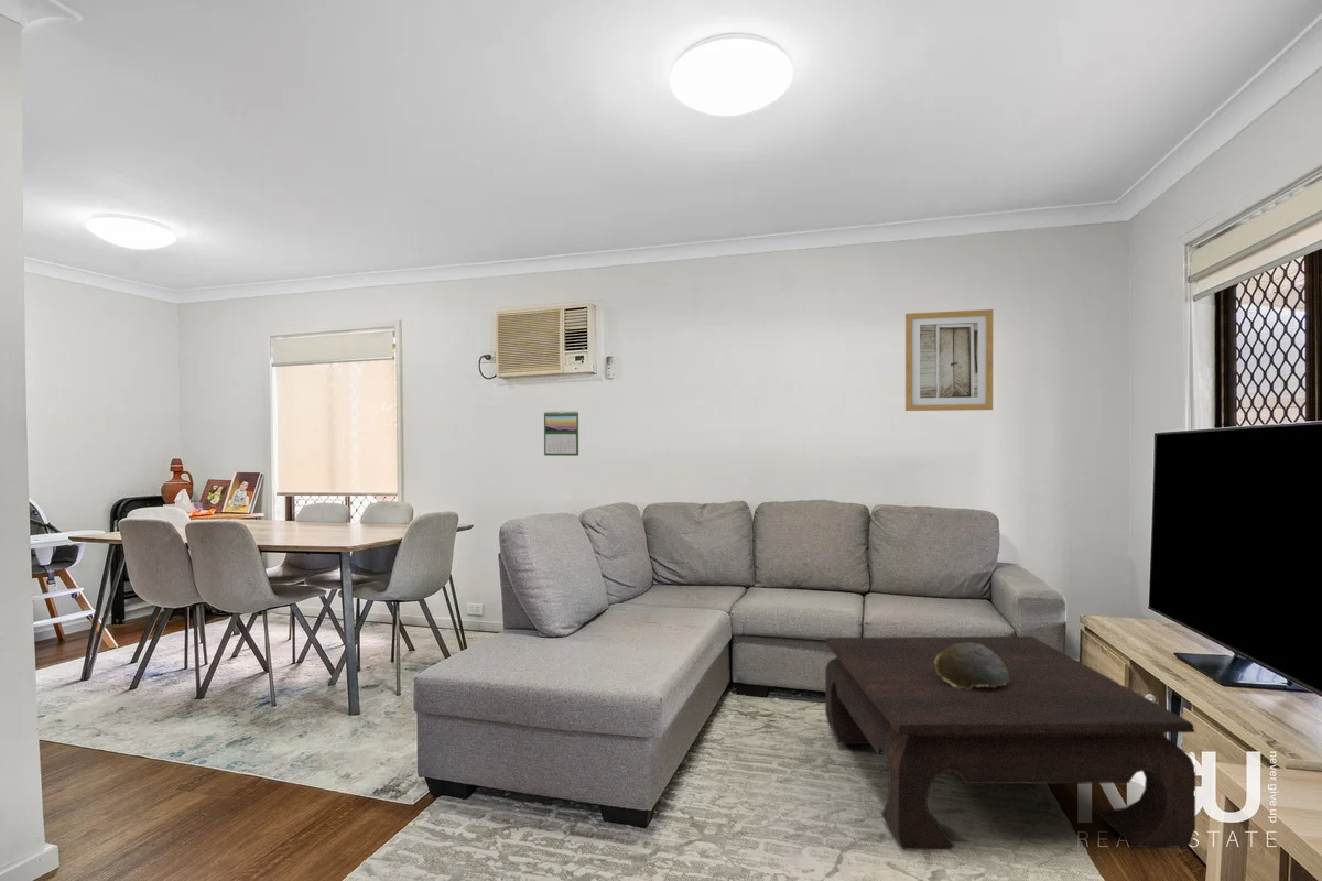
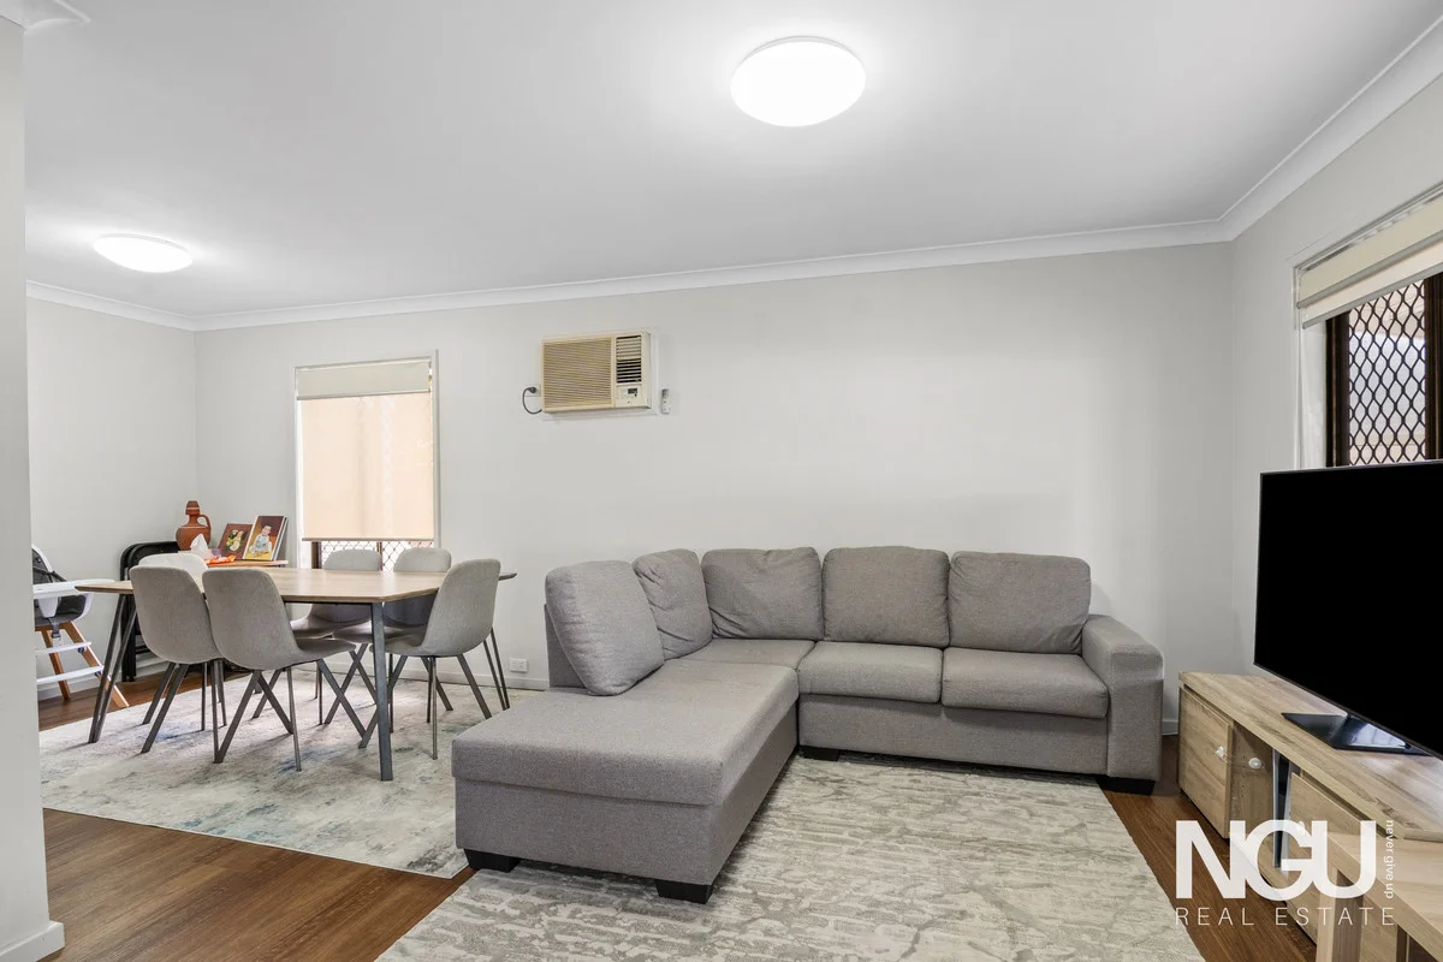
- wall art (947, 360)
- coffee table (977, 727)
- decorative bowl (969, 661)
- calendar (561, 433)
